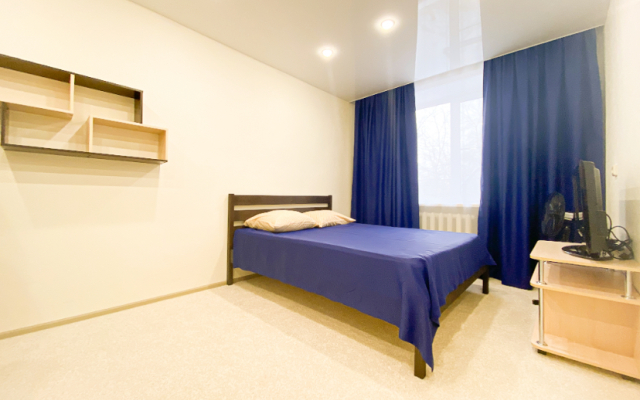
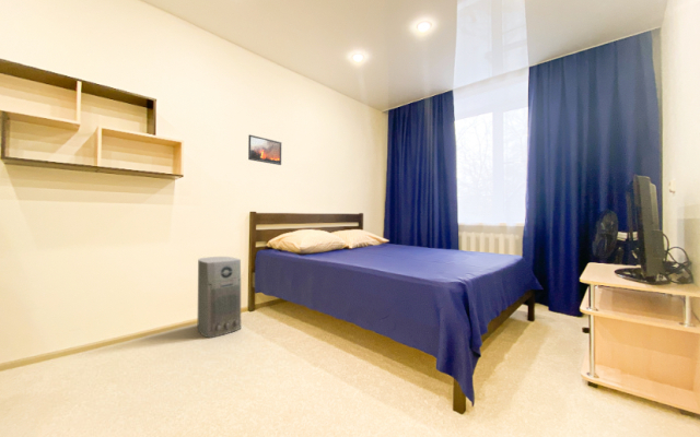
+ air purifier (218, 293)
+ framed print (265, 150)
